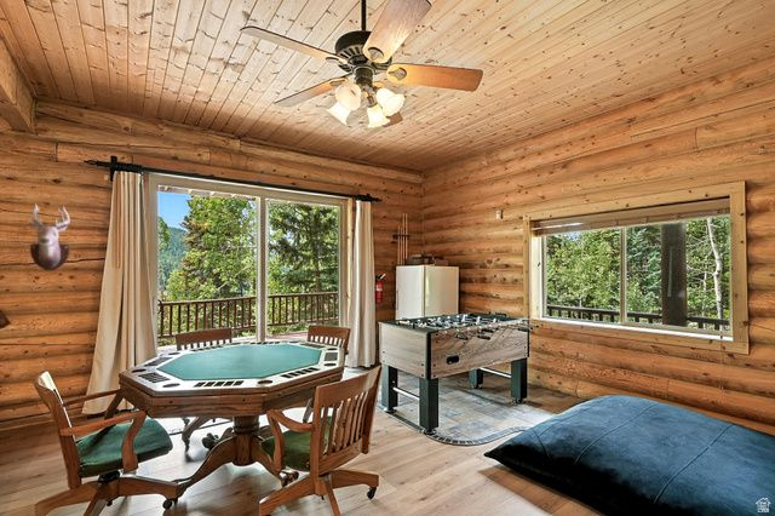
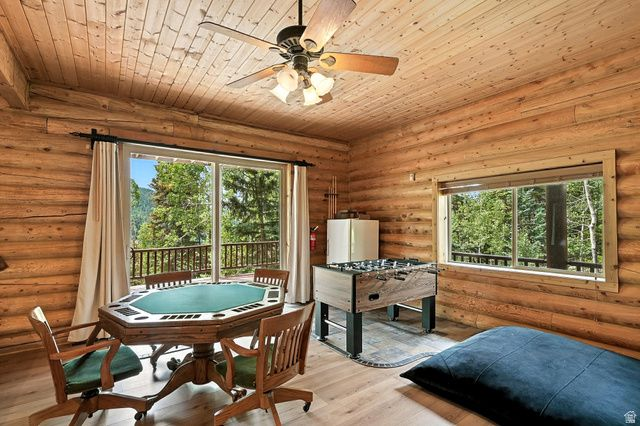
- mounted trophy (47, 236)
